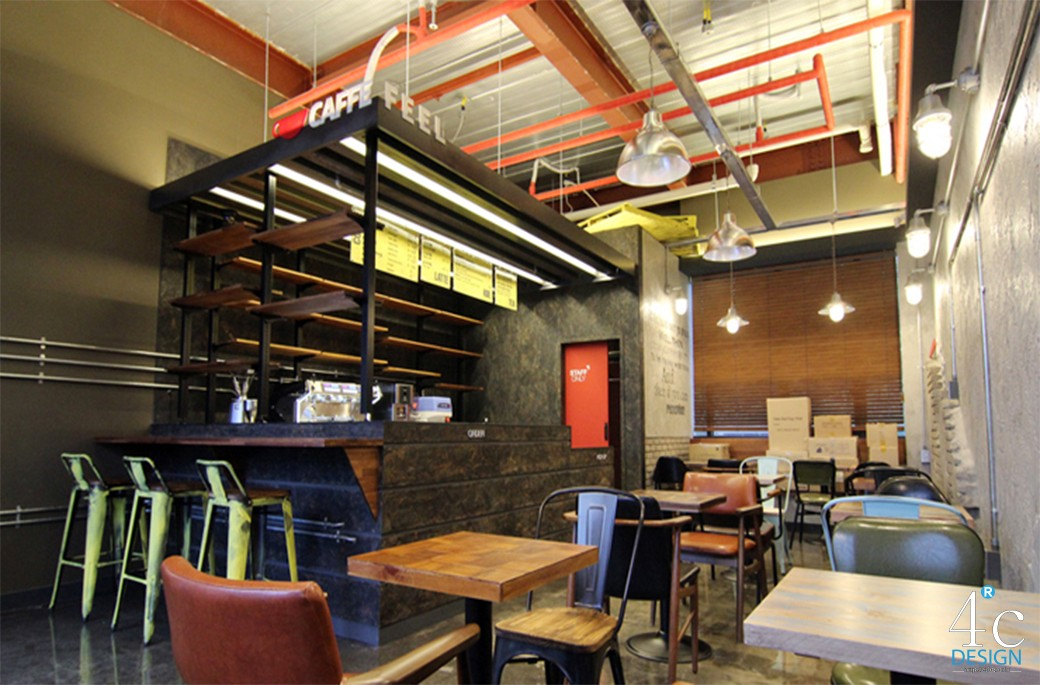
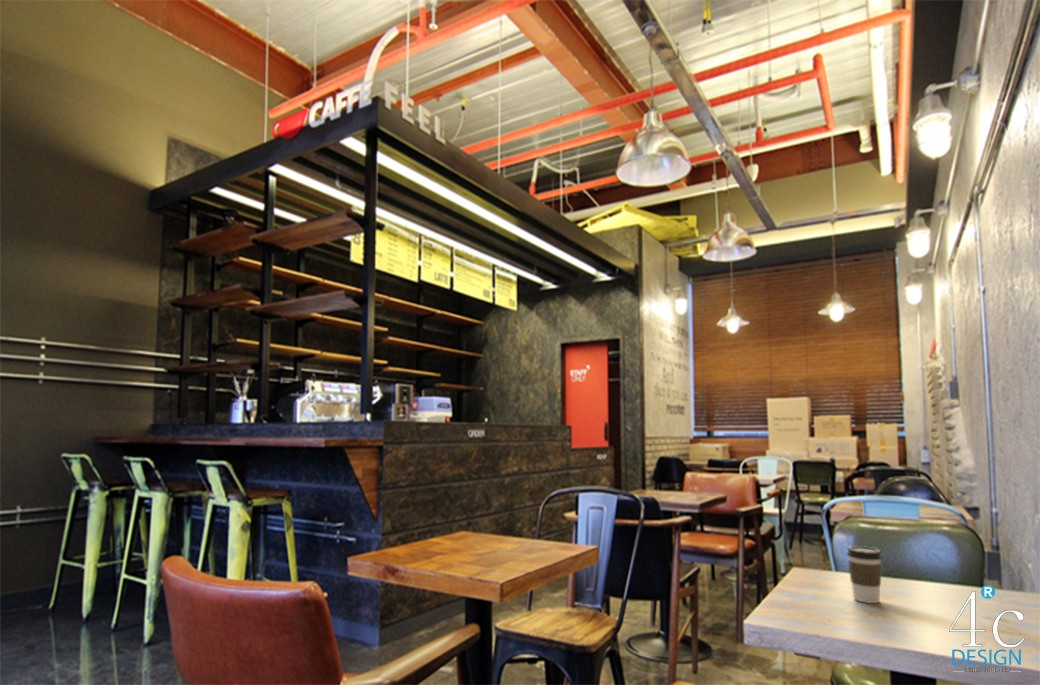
+ coffee cup (865, 574)
